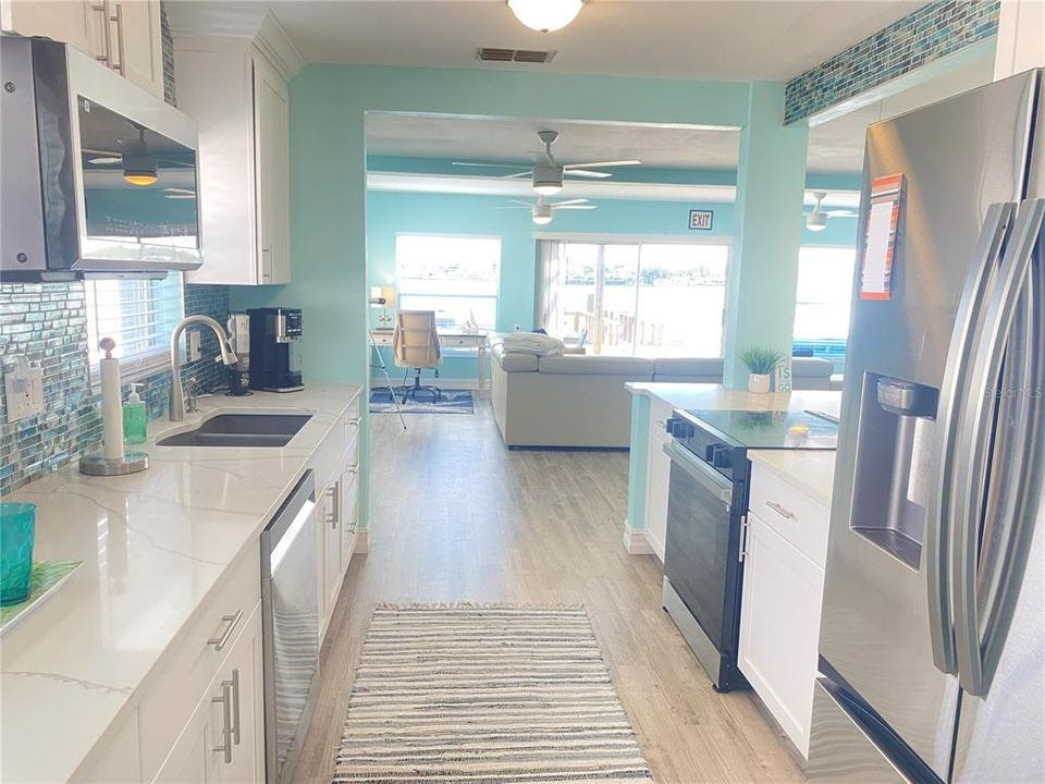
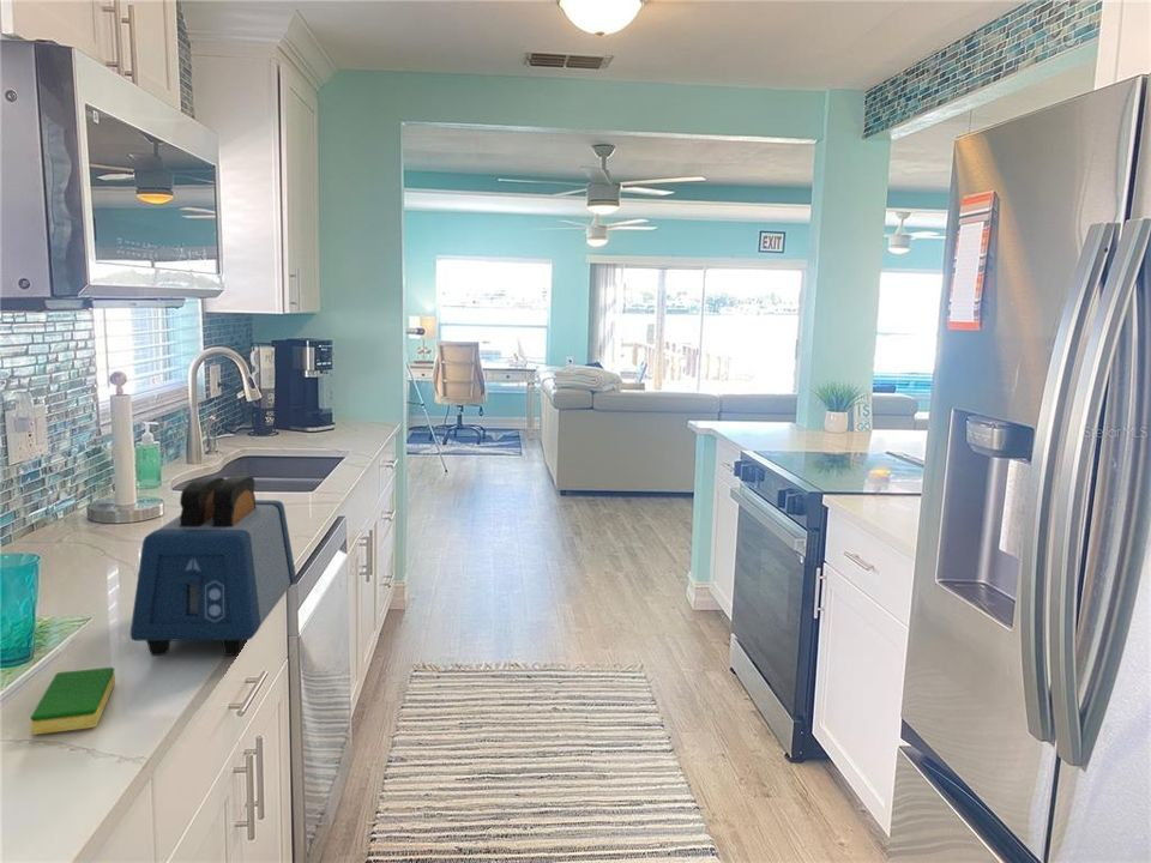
+ dish sponge (76, 698)
+ toaster (221, 551)
